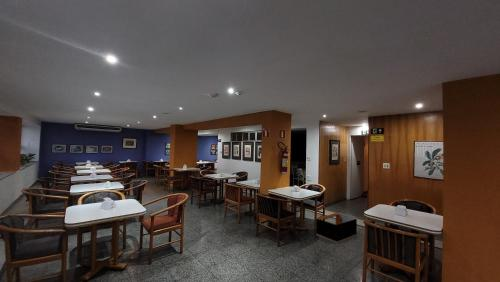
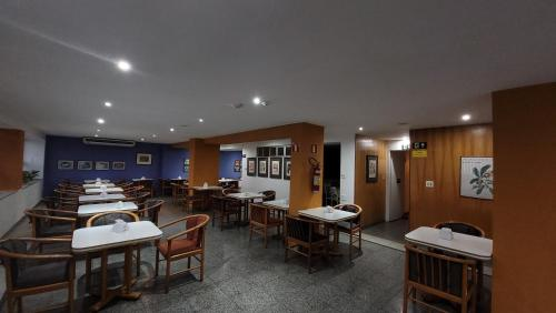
- storage bin (338, 226)
